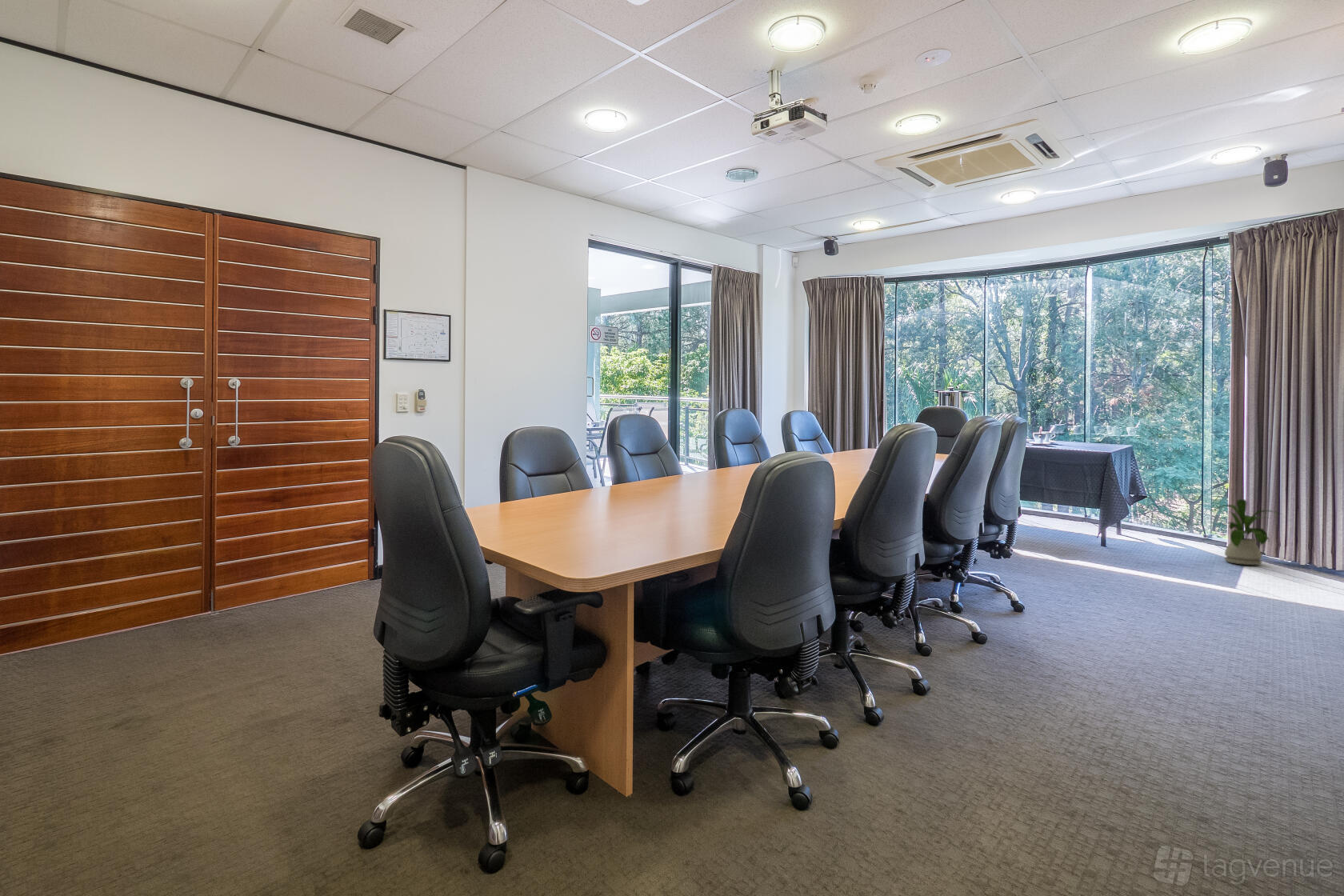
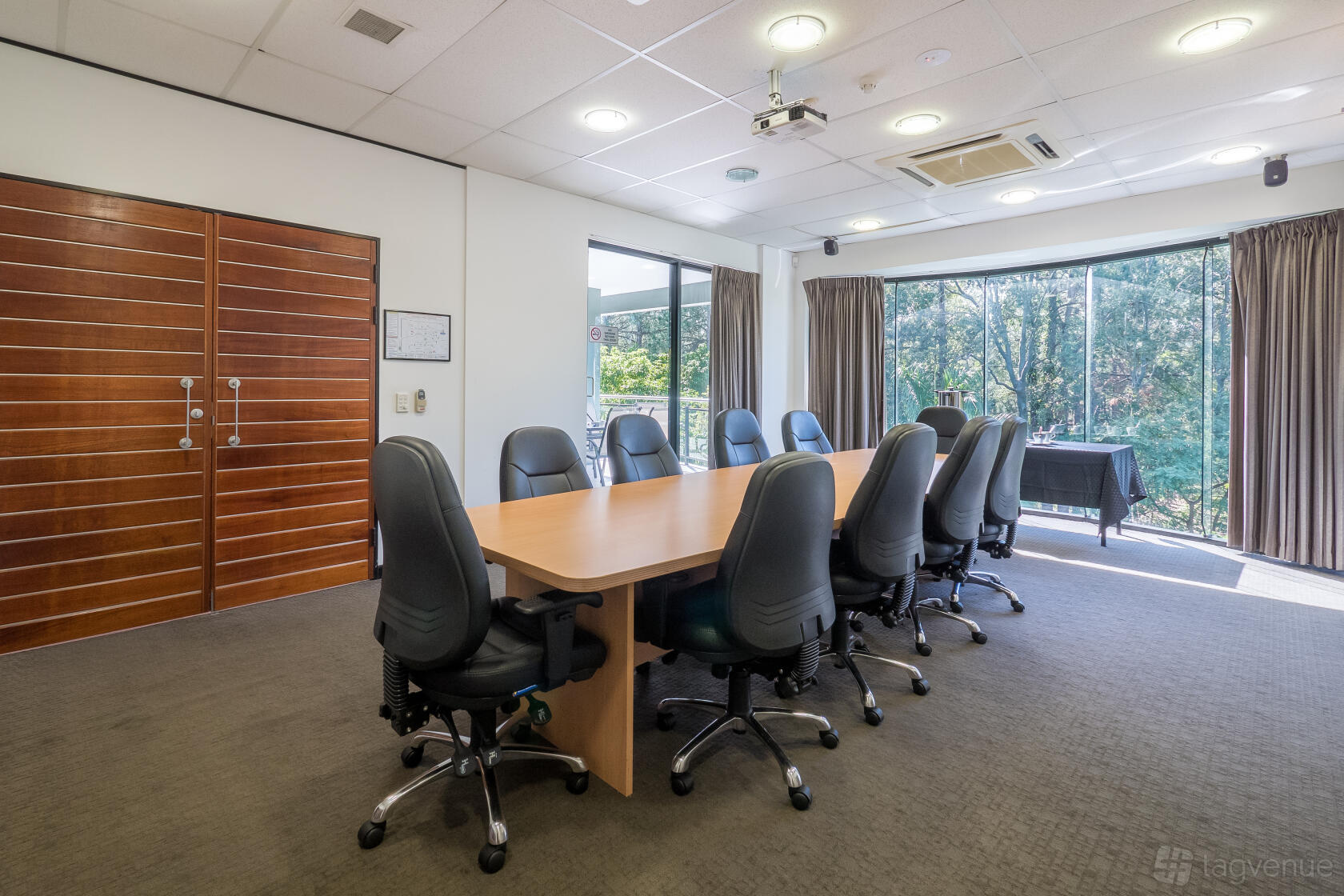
- house plant (1249, 530)
